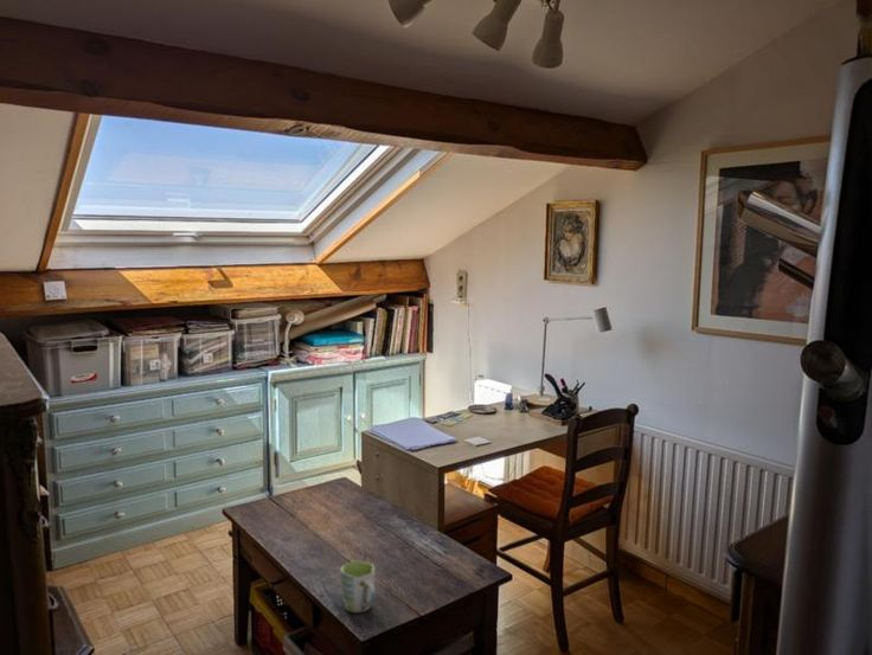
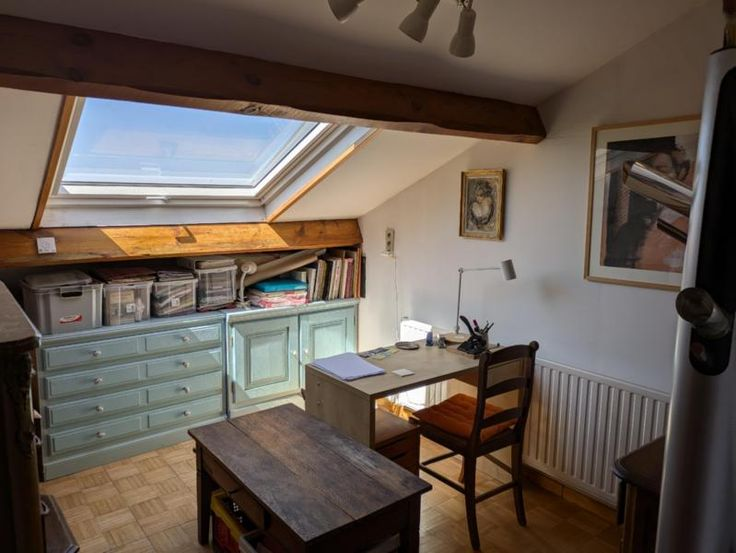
- mug (360, 589)
